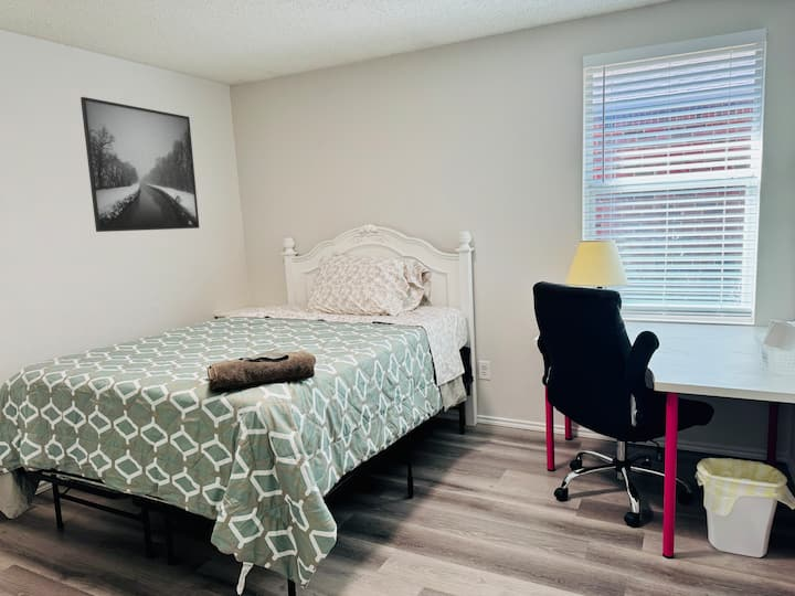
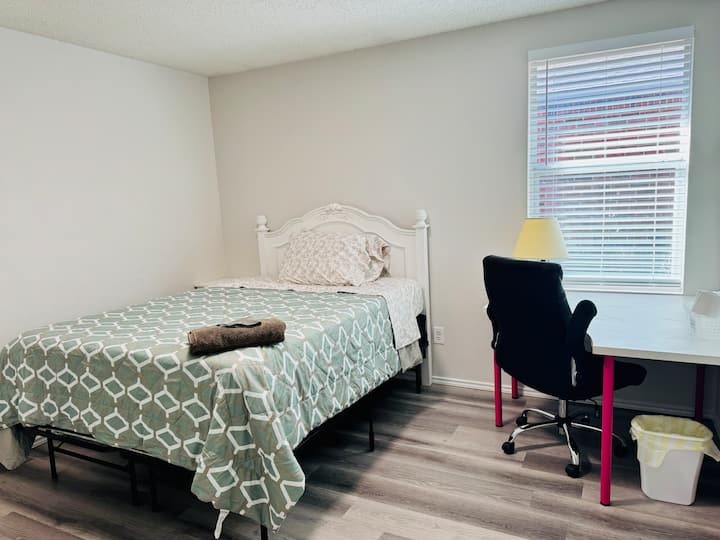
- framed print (146, 169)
